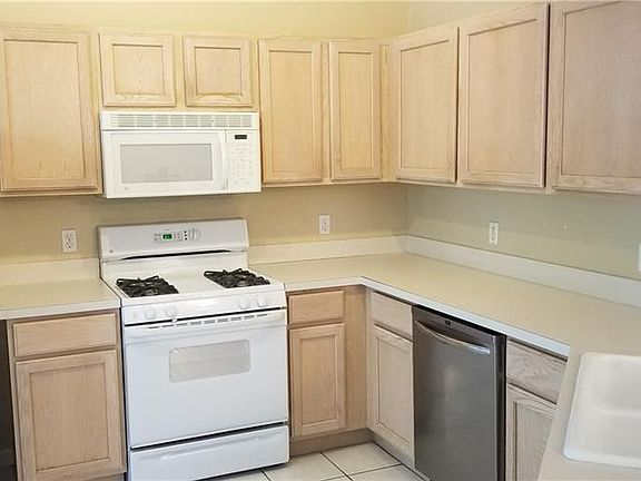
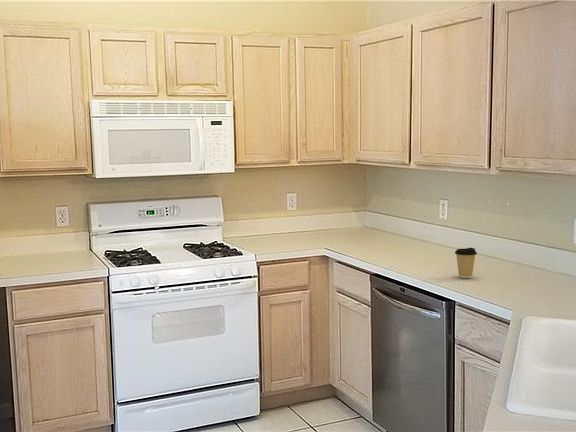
+ coffee cup (465, 262)
